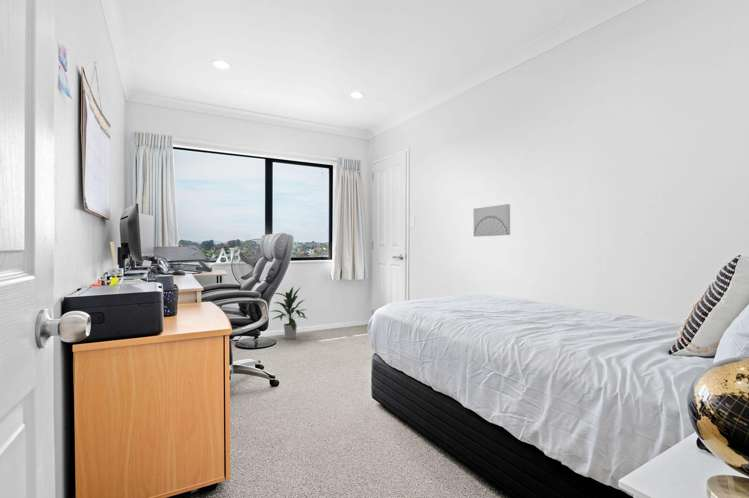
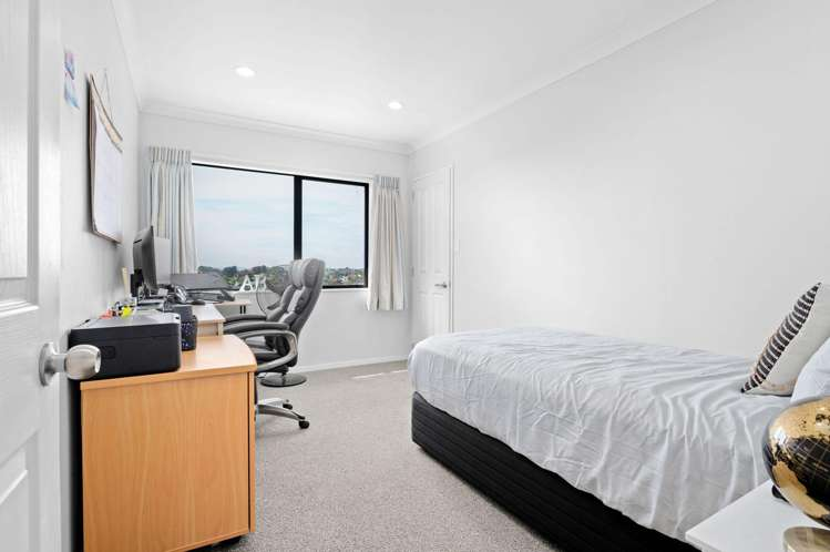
- indoor plant (289, 312)
- wall art (491, 221)
